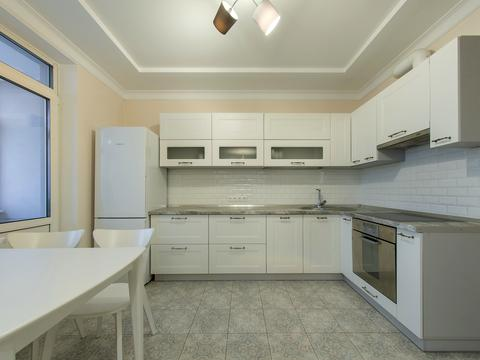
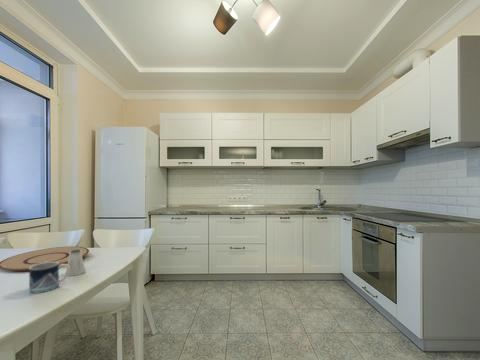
+ saltshaker (75, 261)
+ mug (50, 275)
+ plate (47, 258)
